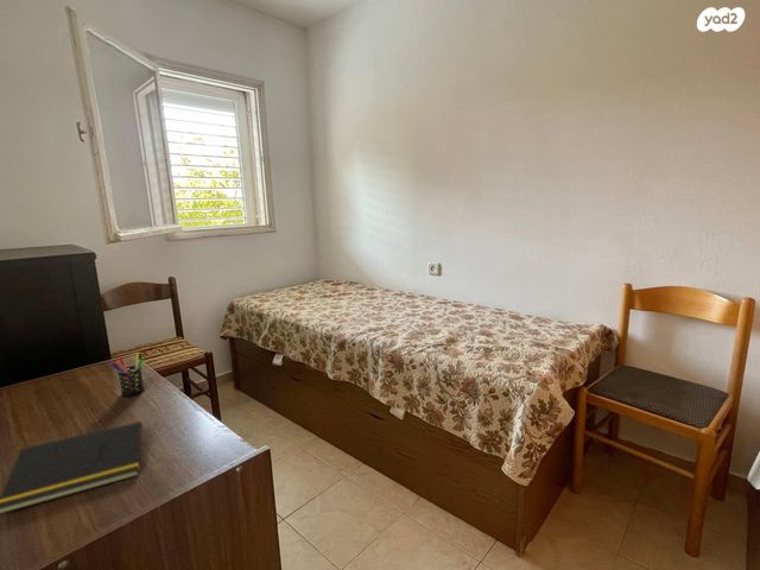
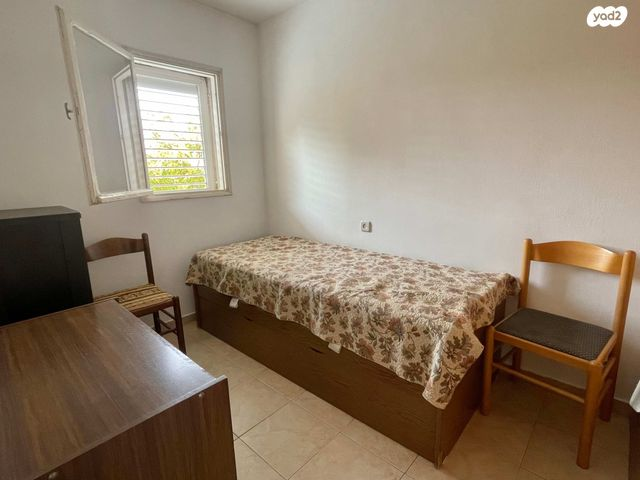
- pen holder (131, 373)
- notepad (78, 461)
